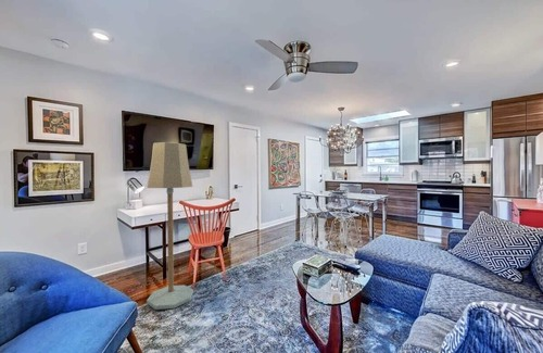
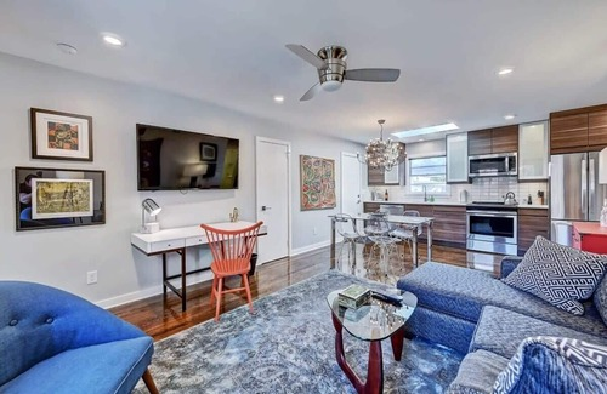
- floor lamp (169, 220)
